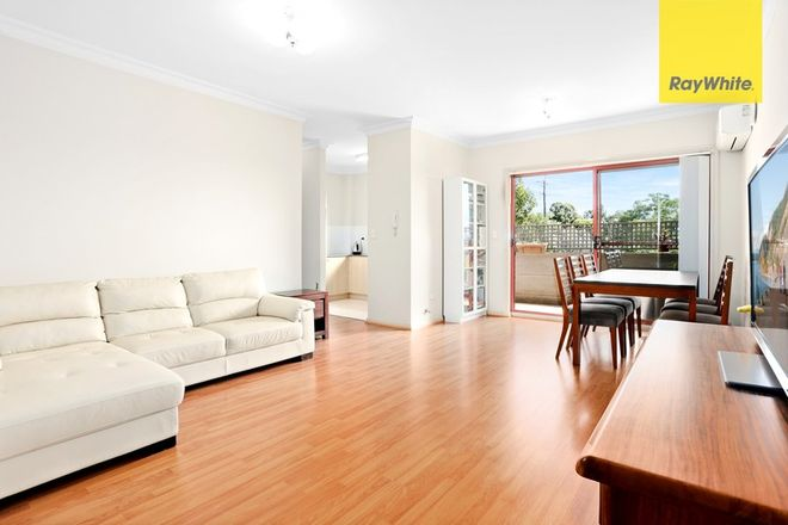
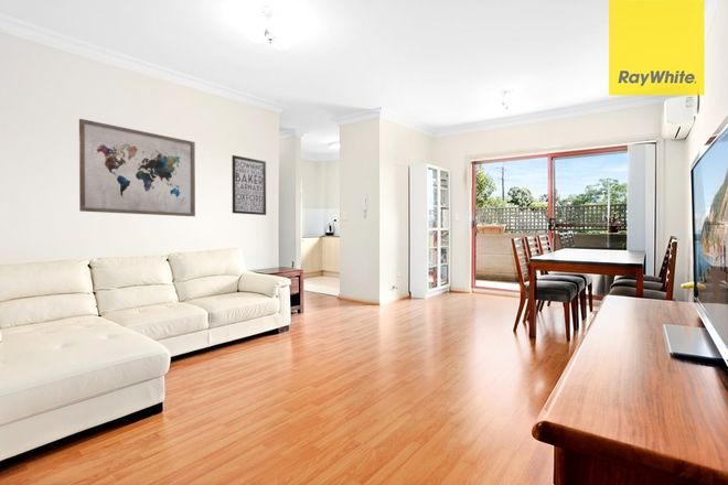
+ wall art (143, 172)
+ wall art (249, 186)
